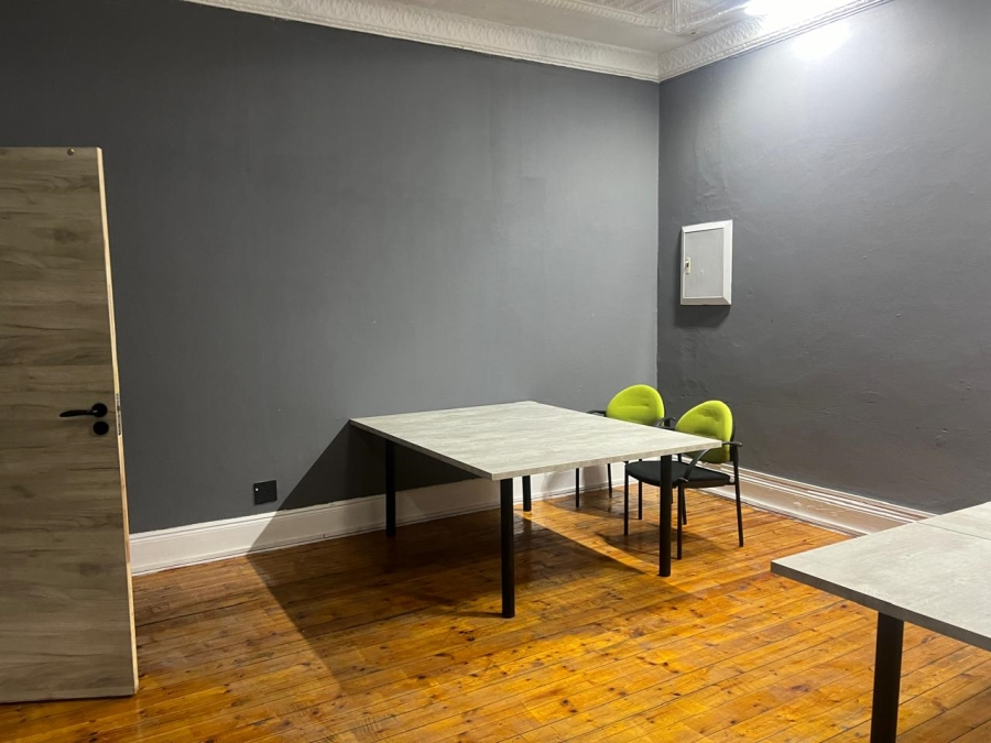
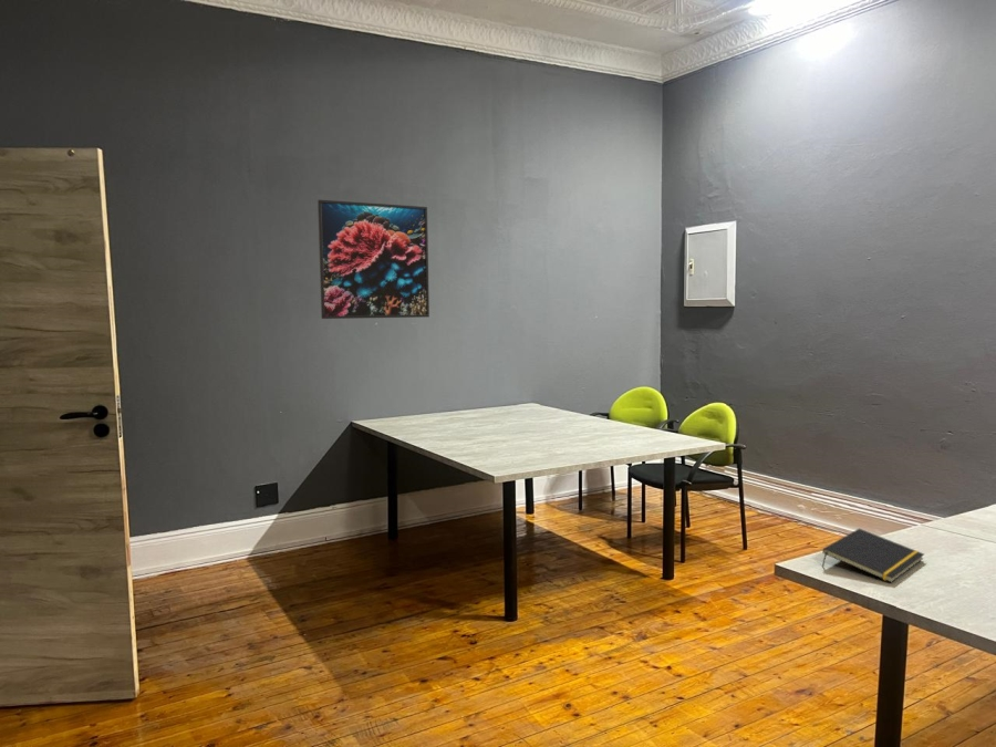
+ notepad (873, 553)
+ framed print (375, 260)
